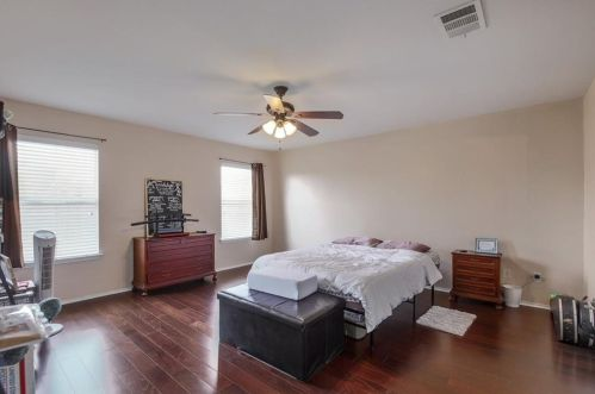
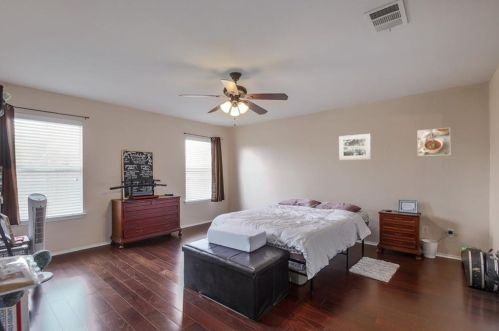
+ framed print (433, 142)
+ wall art (354, 147)
